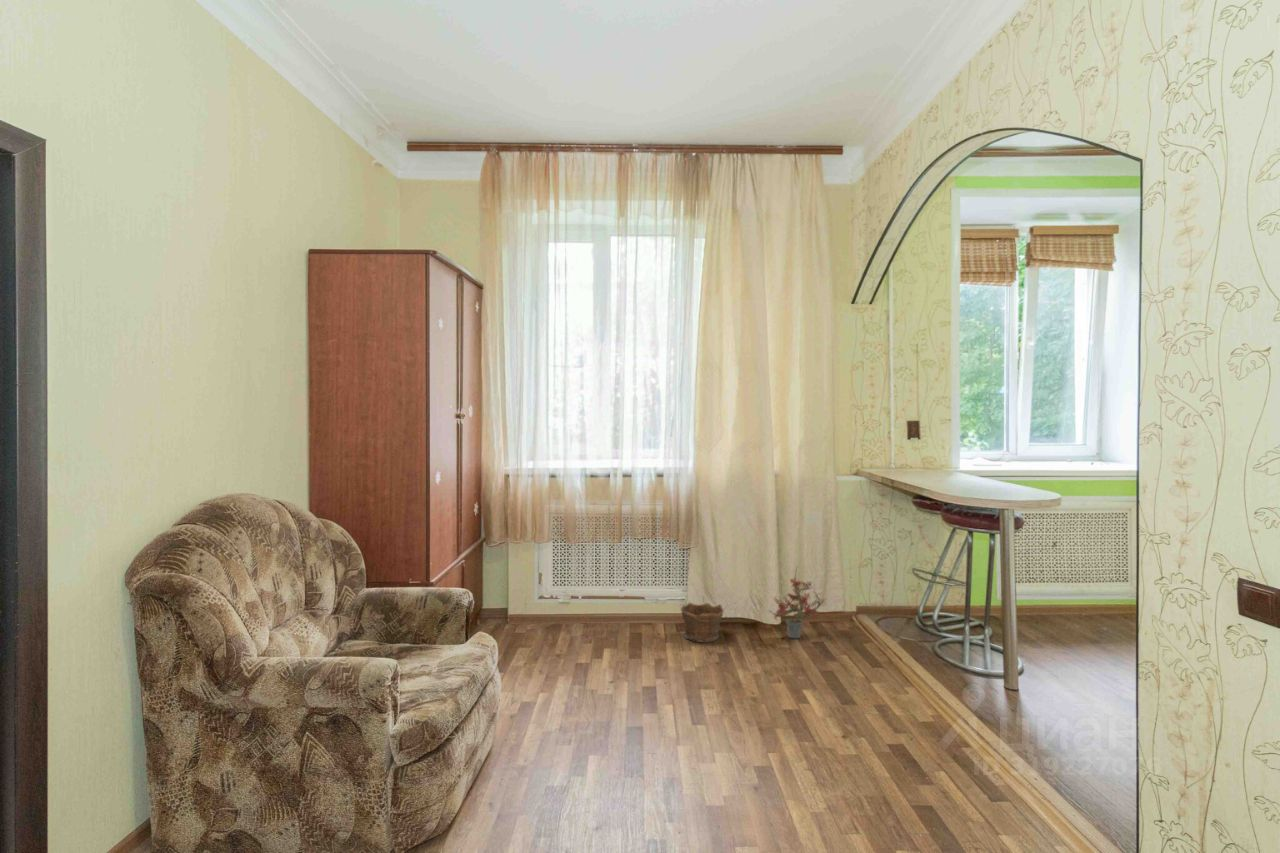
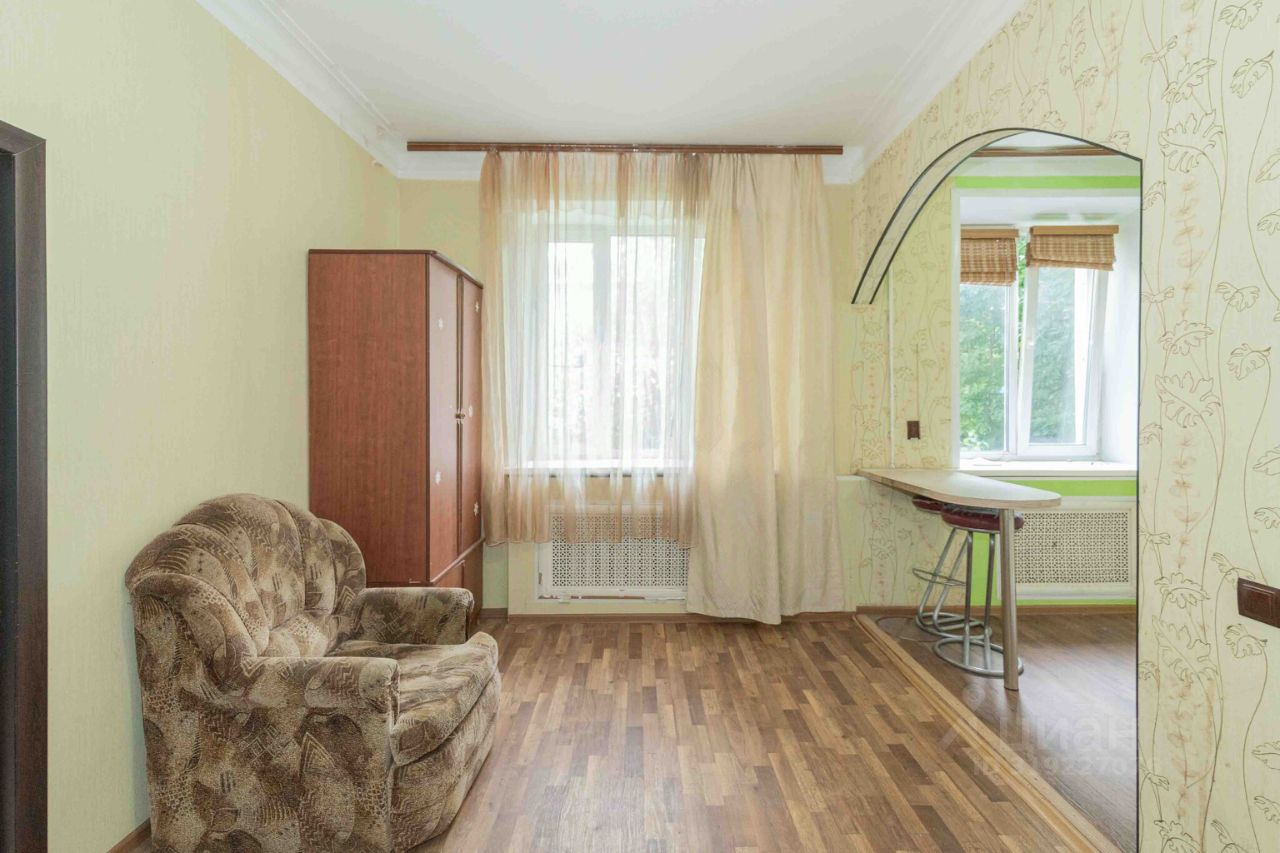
- clay pot (702, 615)
- potted plant (797, 600)
